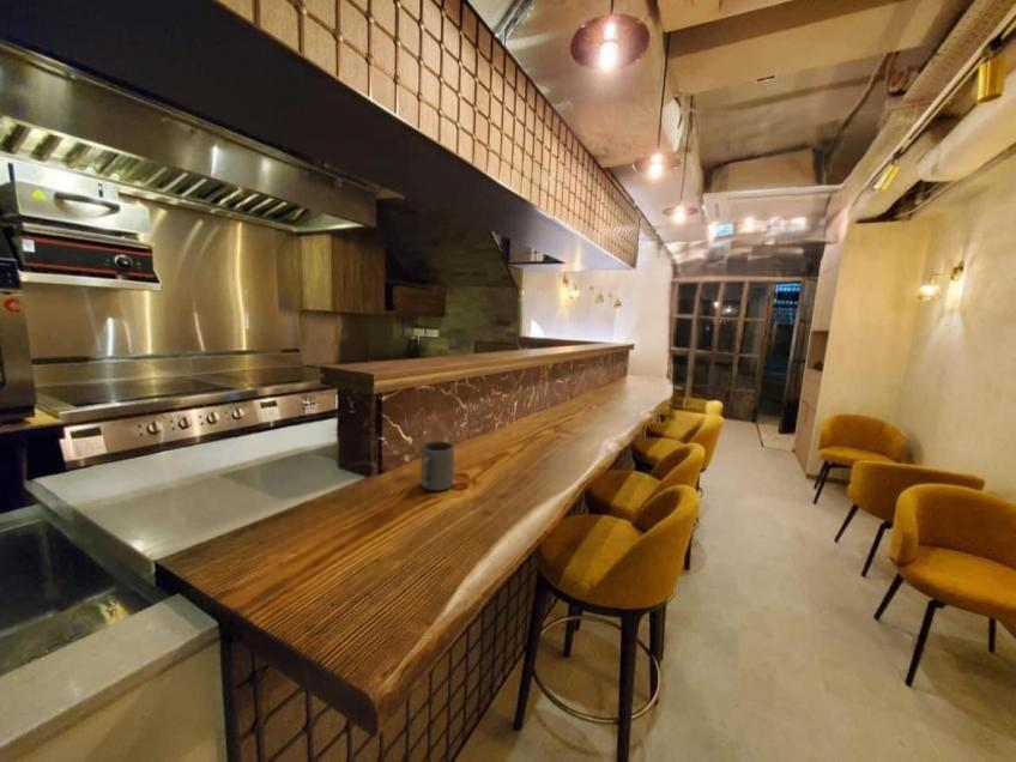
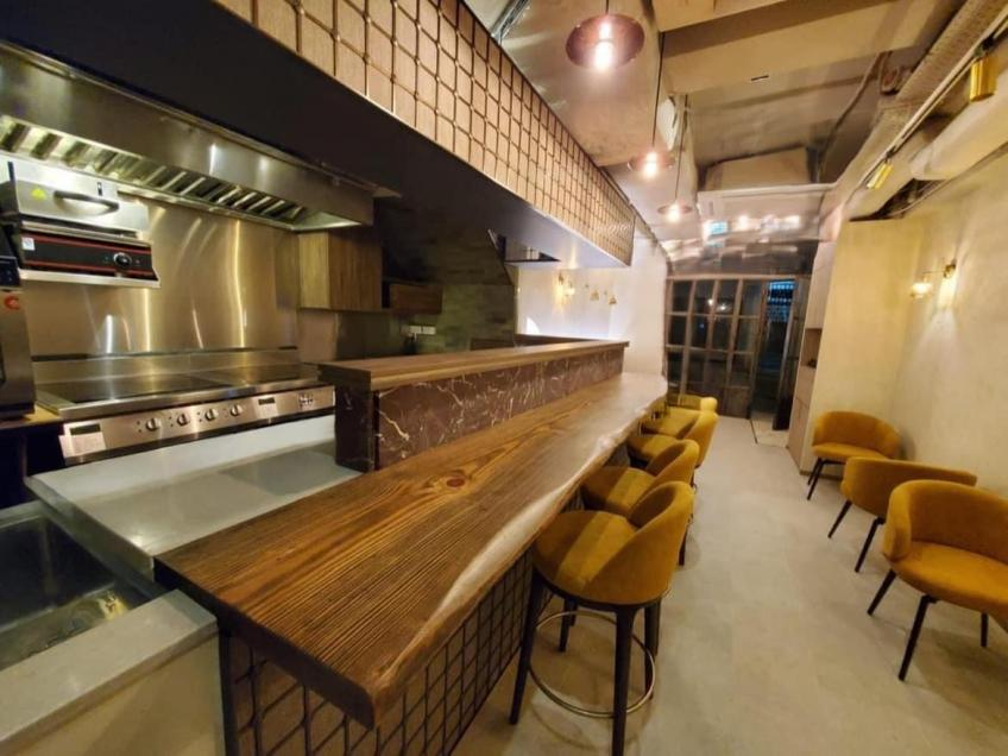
- mug (434, 467)
